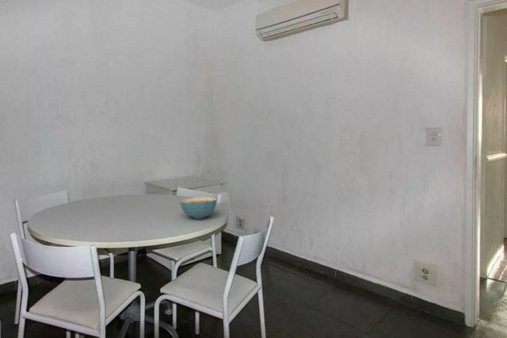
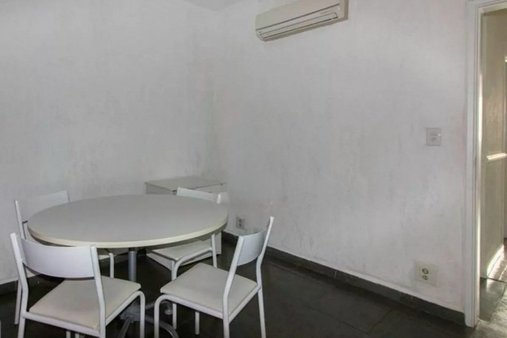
- cereal bowl (199, 208)
